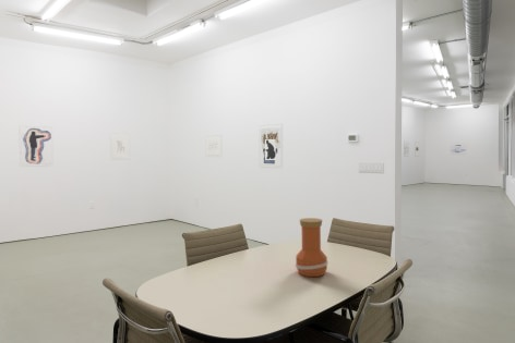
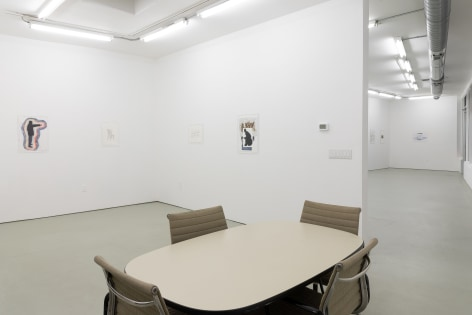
- vase (311, 246)
